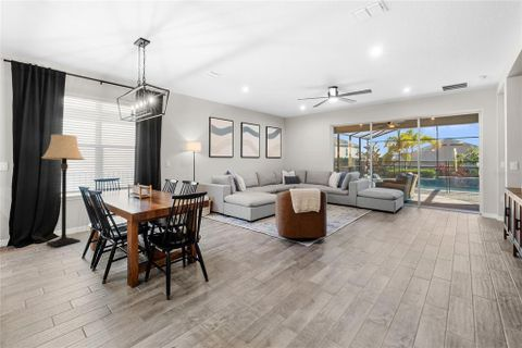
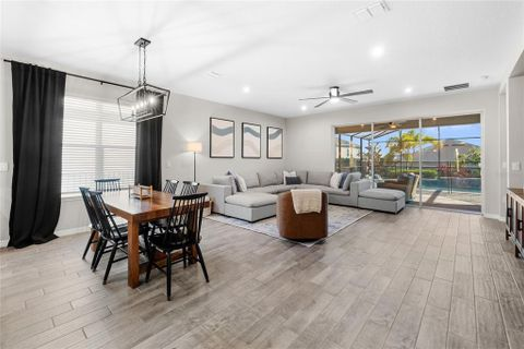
- lamp (63, 189)
